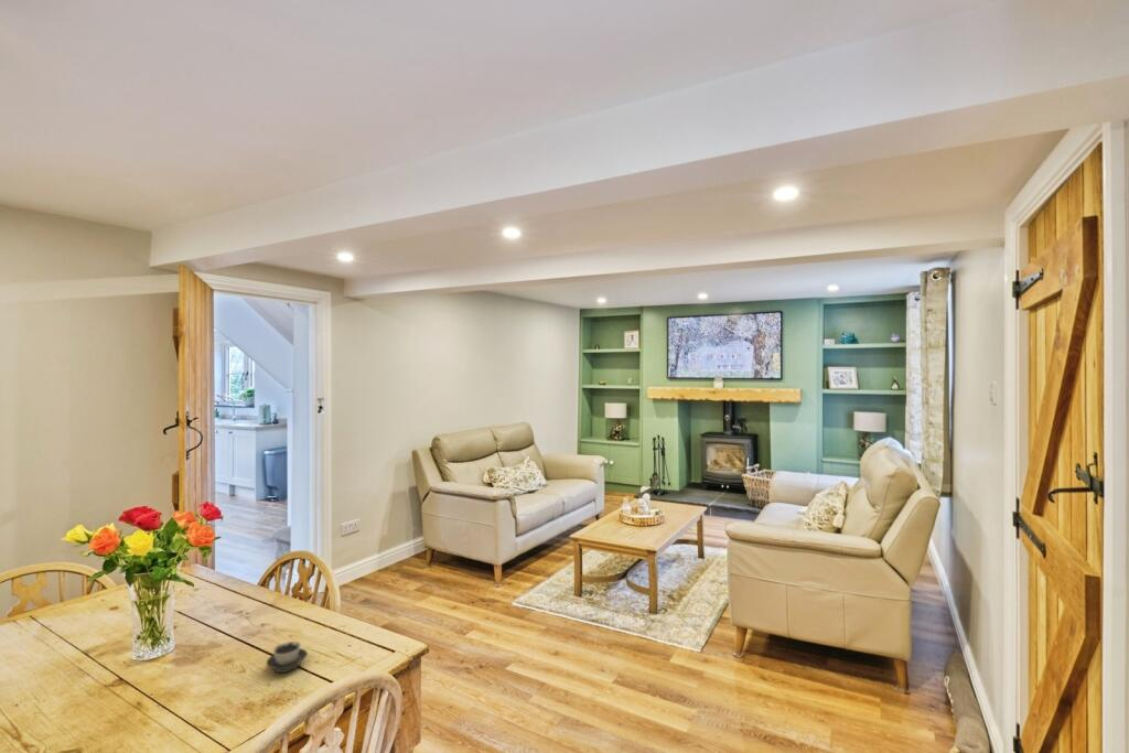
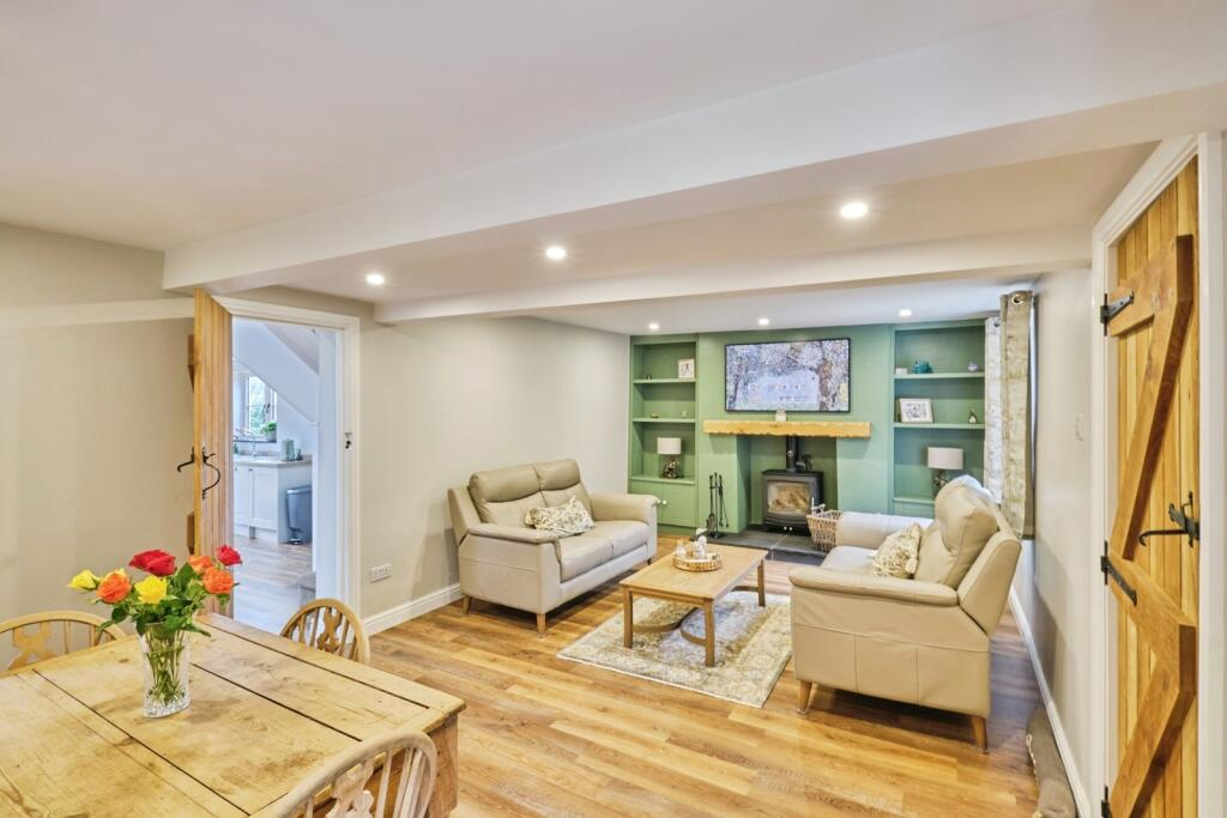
- cup (287, 656)
